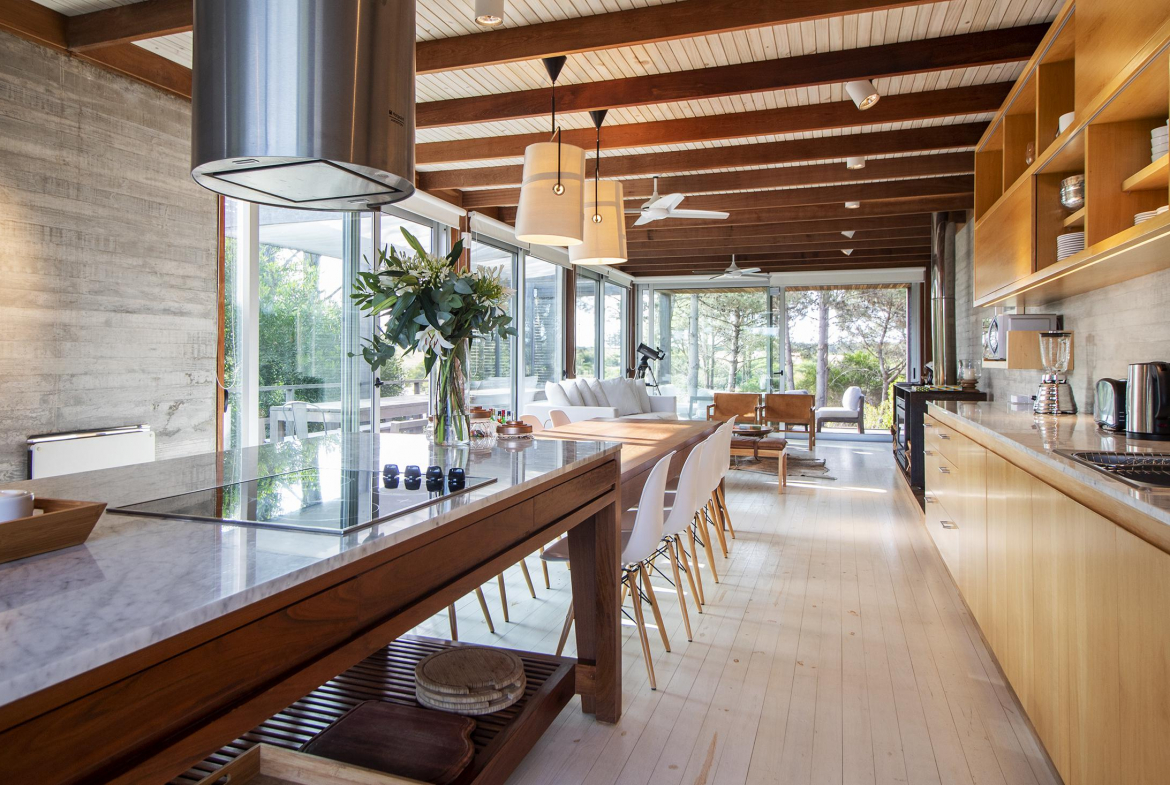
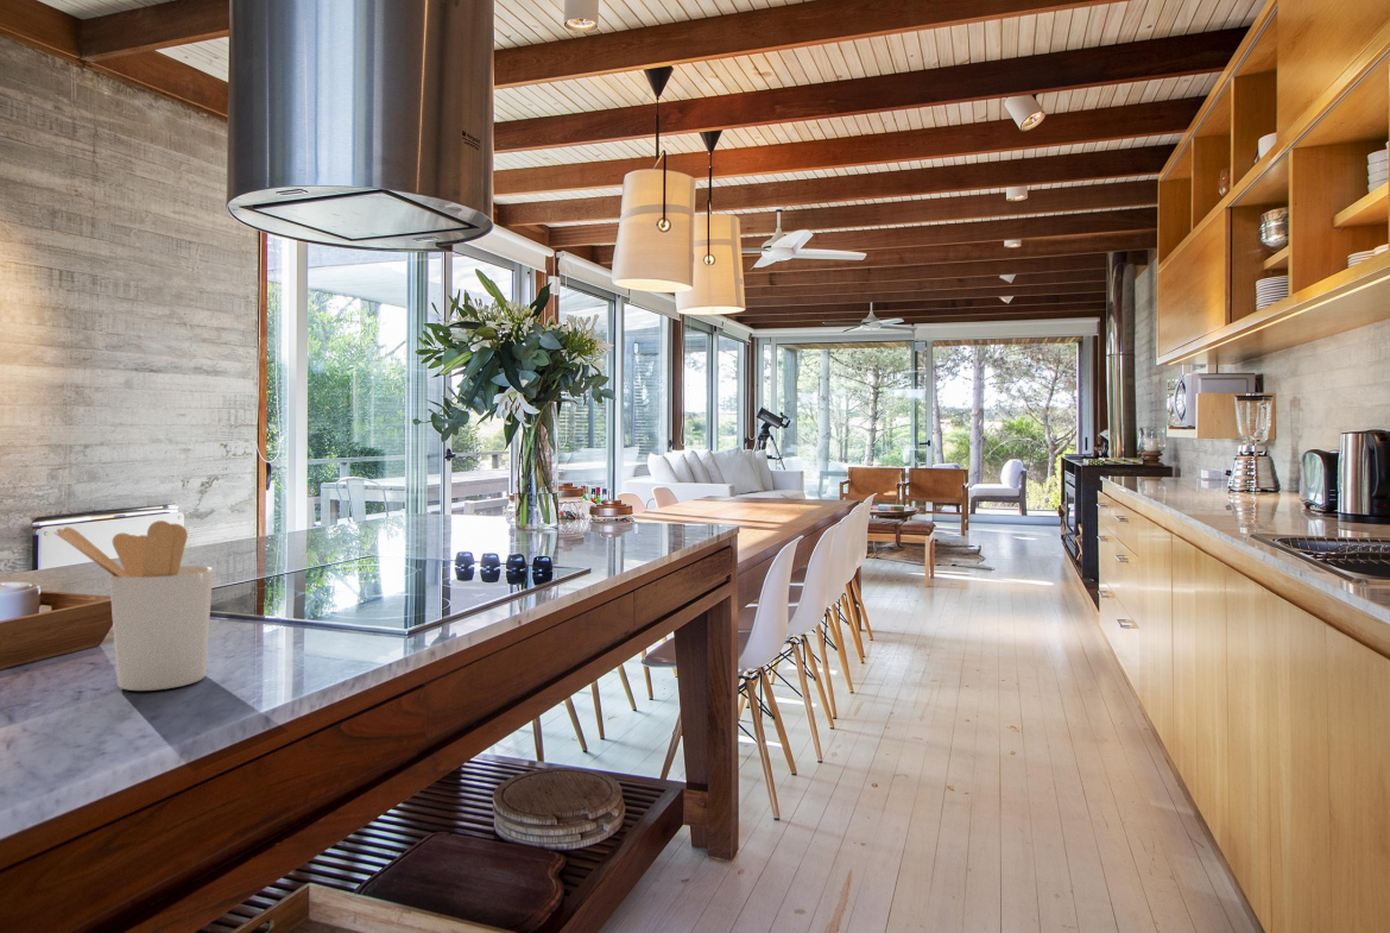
+ utensil holder (134, 601)
